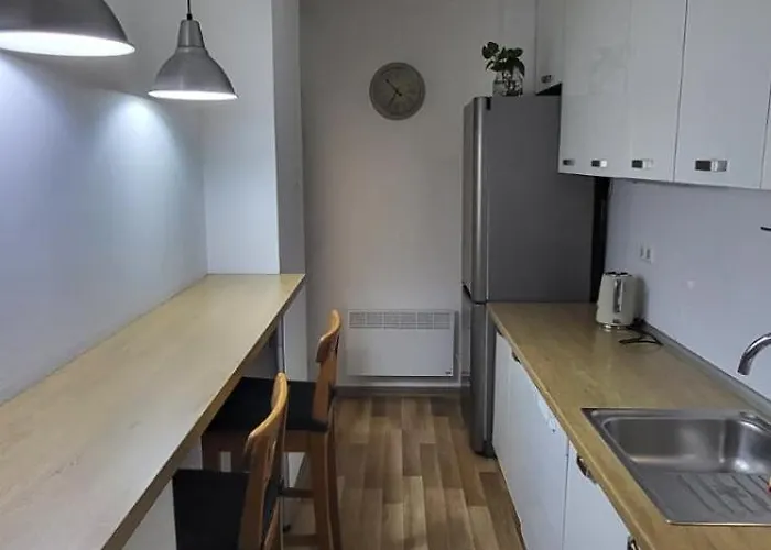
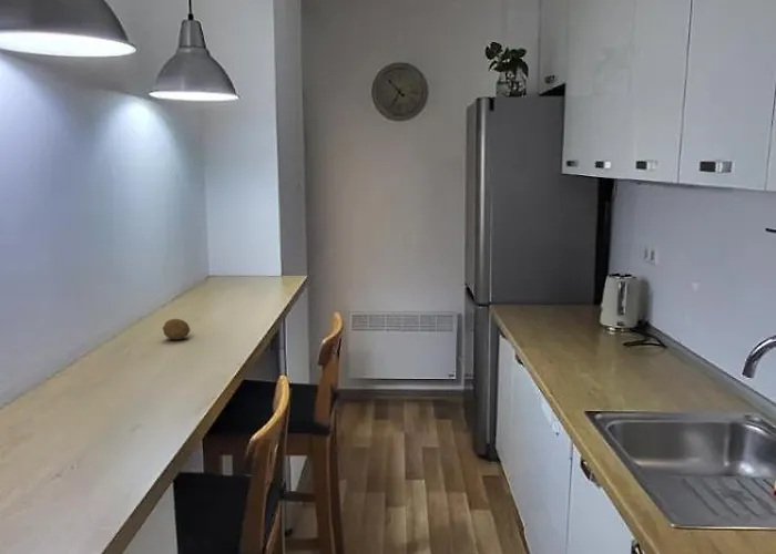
+ fruit (176, 329)
